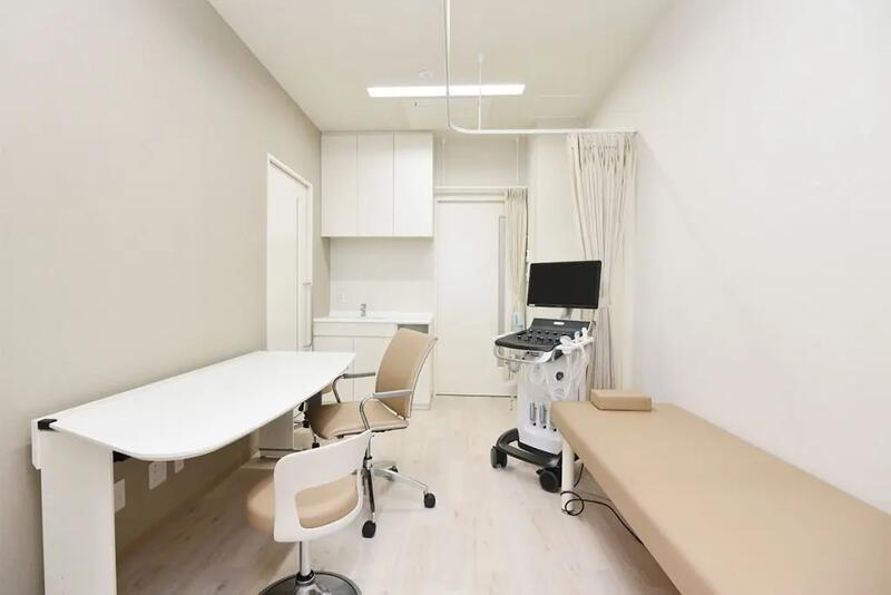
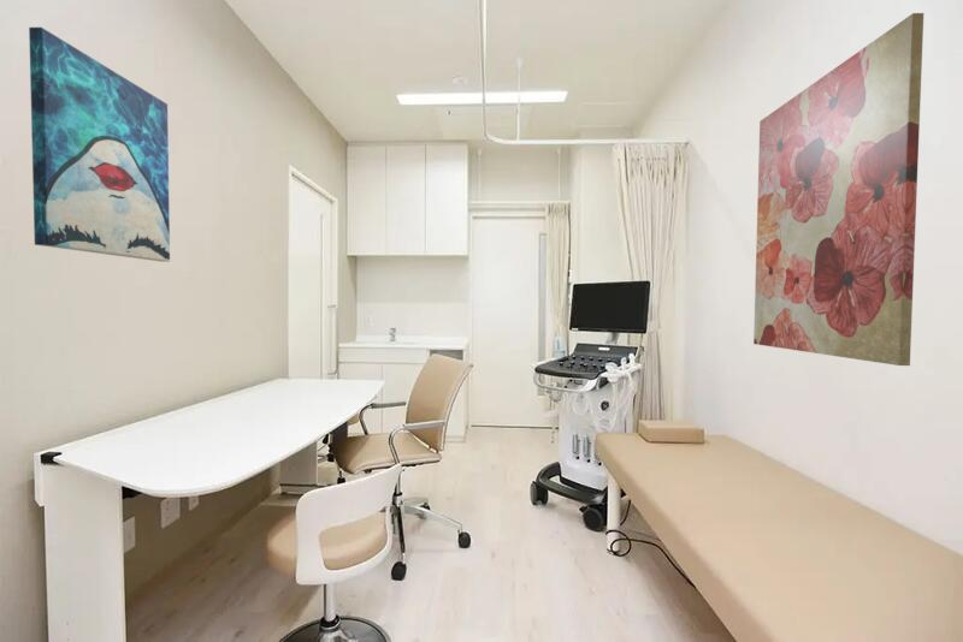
+ wall art (819, 216)
+ wall art (111, 164)
